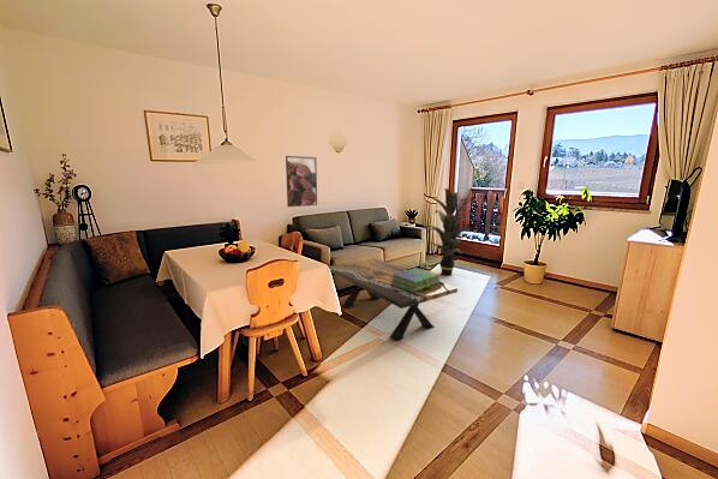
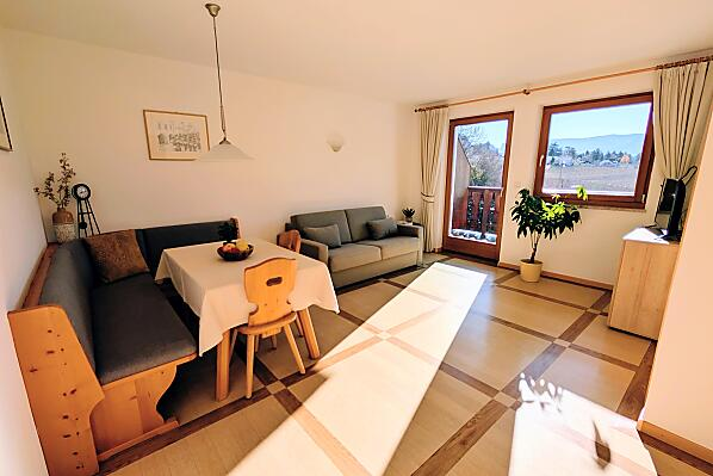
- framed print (301, 181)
- coffee table (384, 295)
- indoor plant (445, 232)
- stack of books (415, 279)
